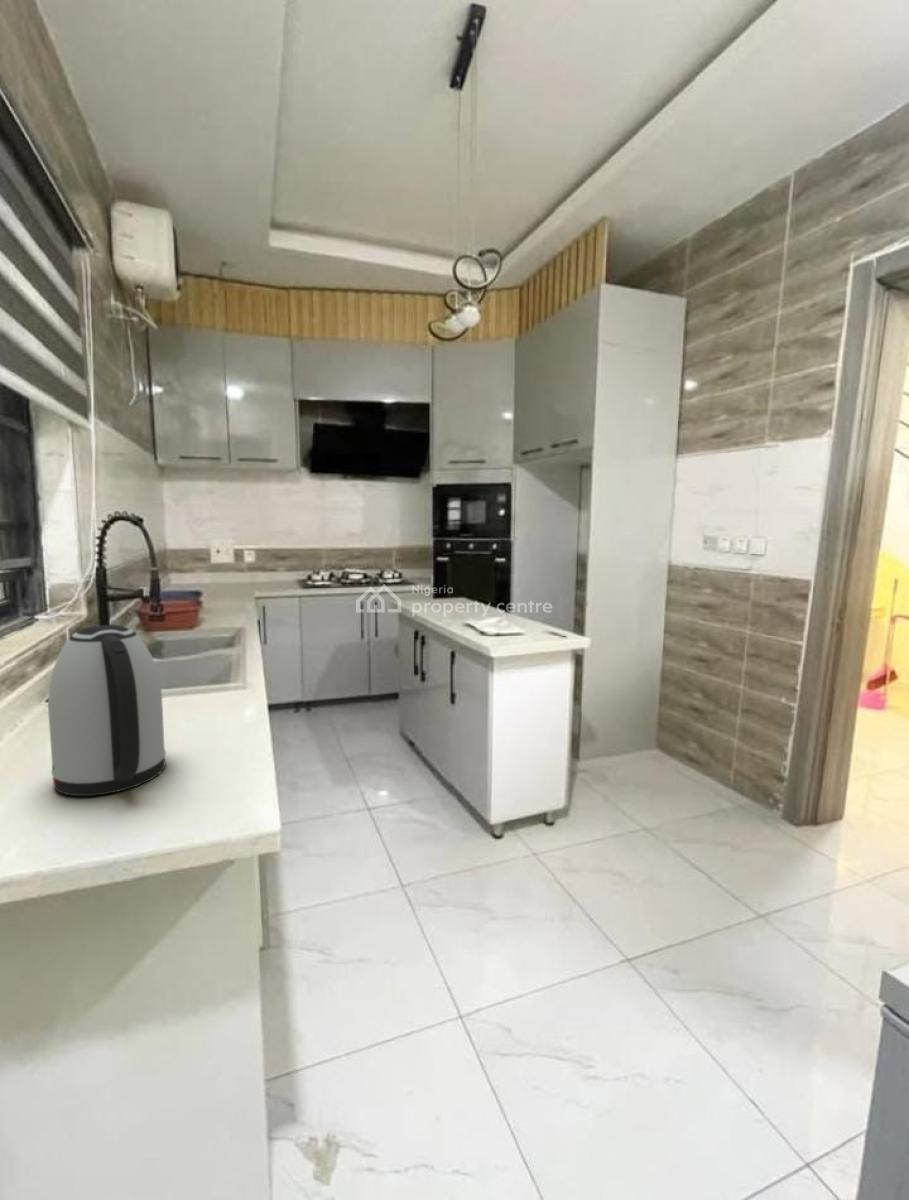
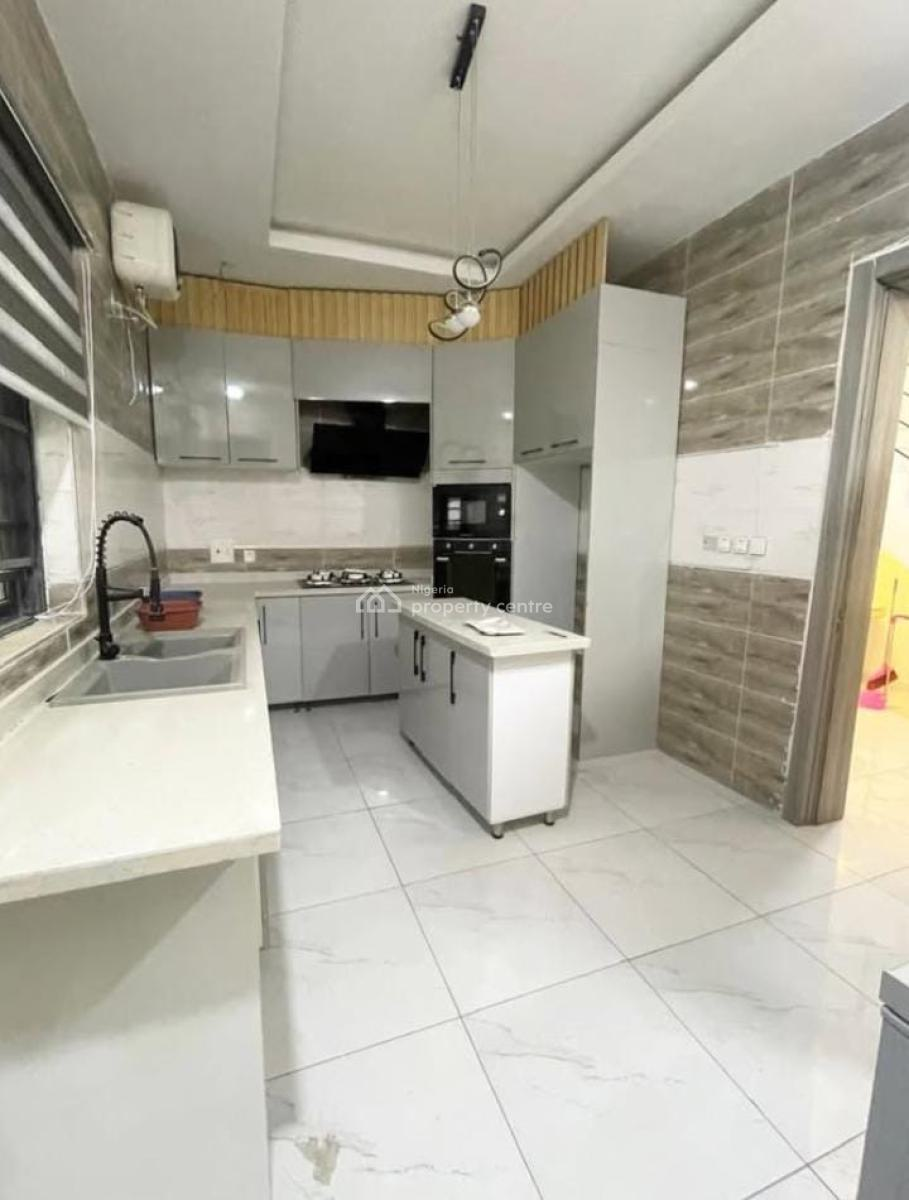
- kettle (112, 705)
